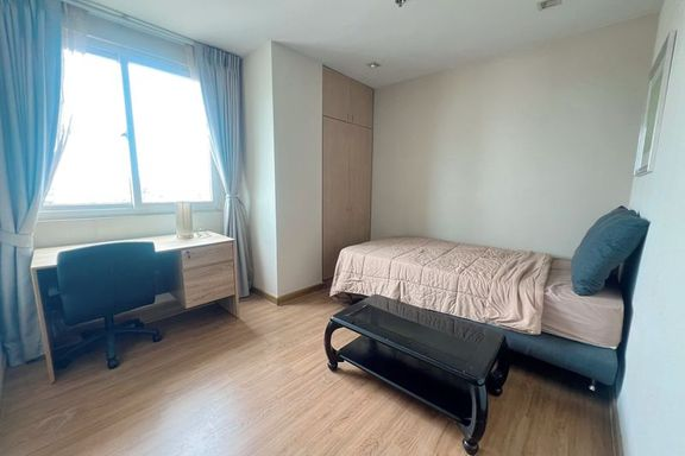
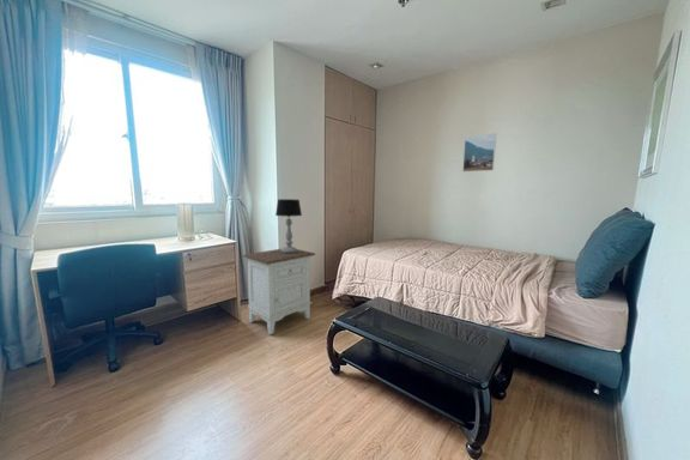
+ table lamp (289, 225)
+ nightstand (280, 288)
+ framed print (478, 153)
